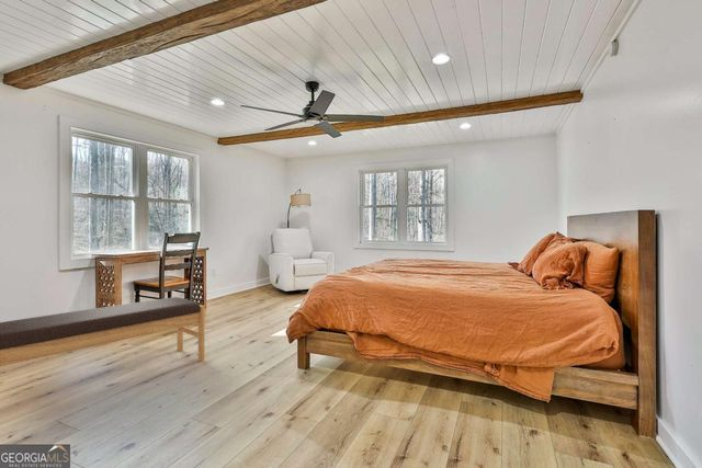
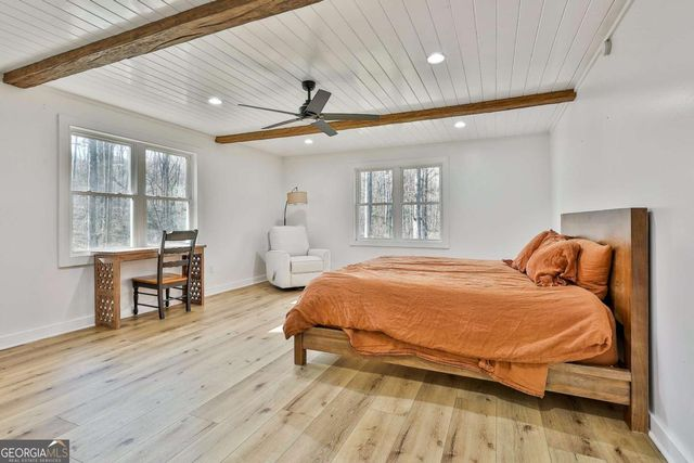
- bench (105, 343)
